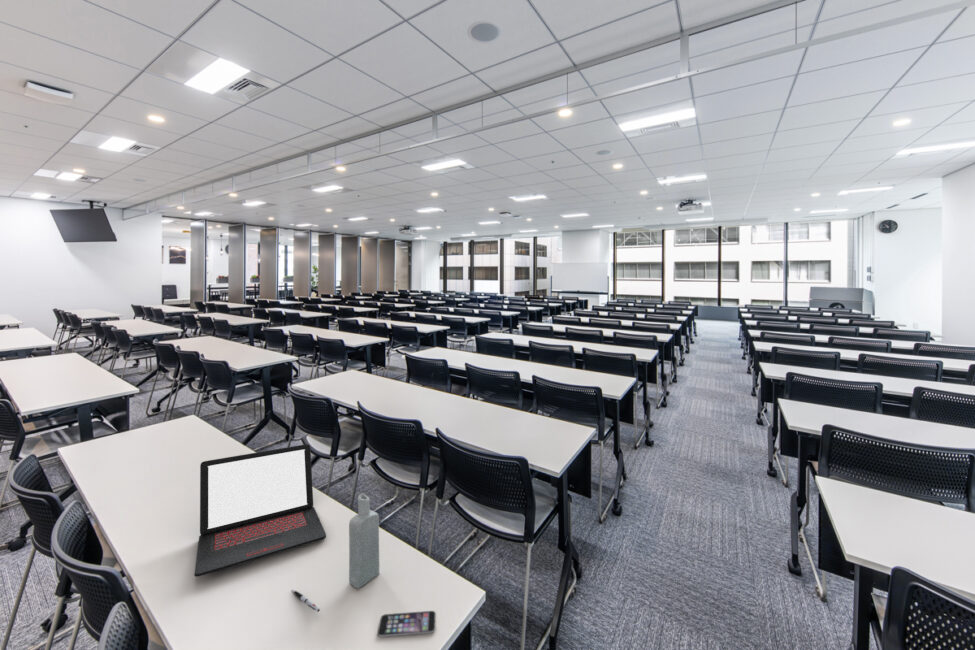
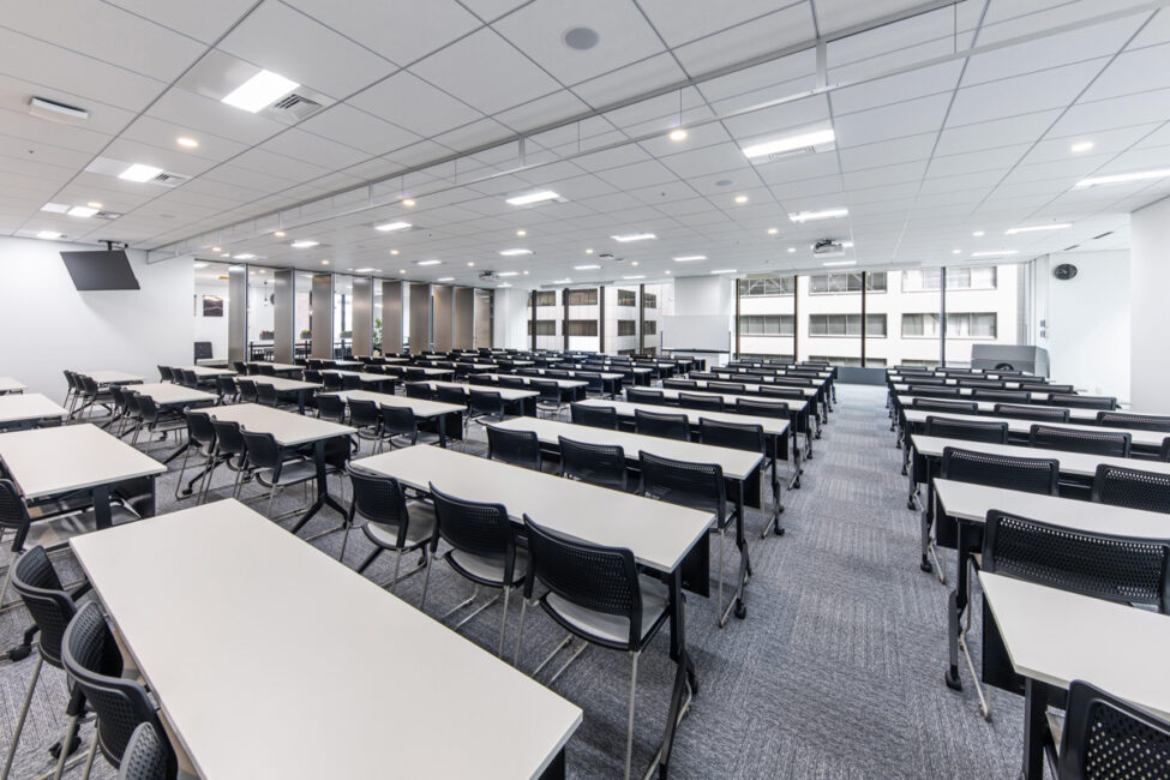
- pen (304, 599)
- smartphone (407, 623)
- bottle (364, 536)
- laptop (262, 500)
